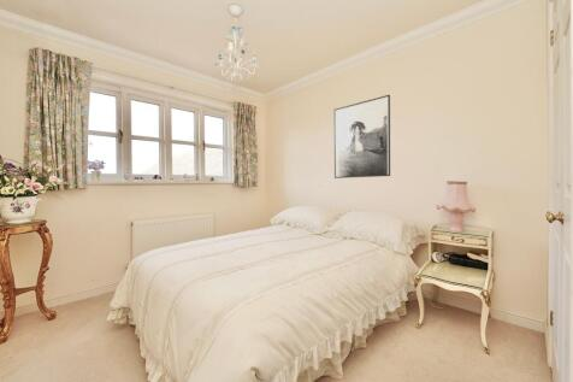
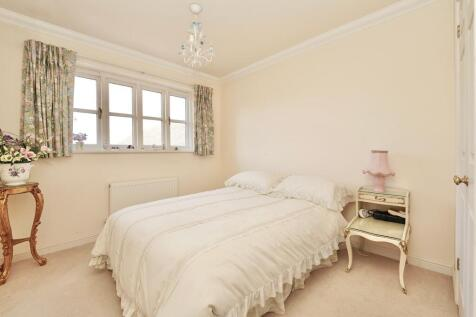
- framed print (360, 140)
